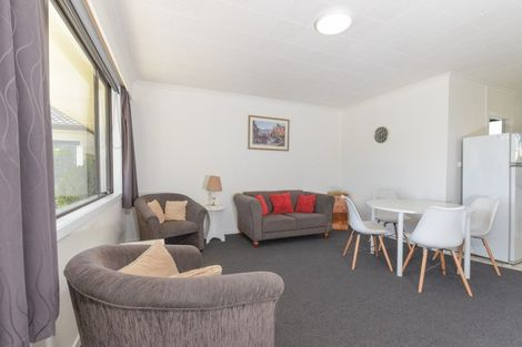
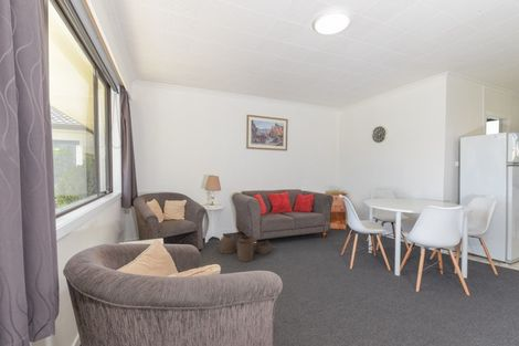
+ woven basket (242, 243)
